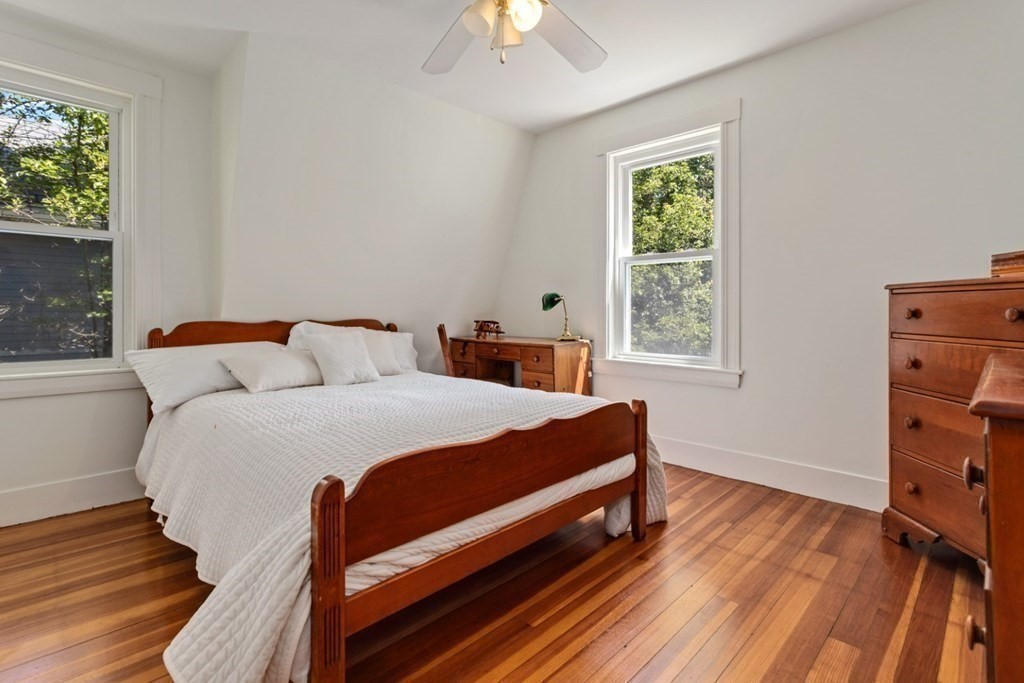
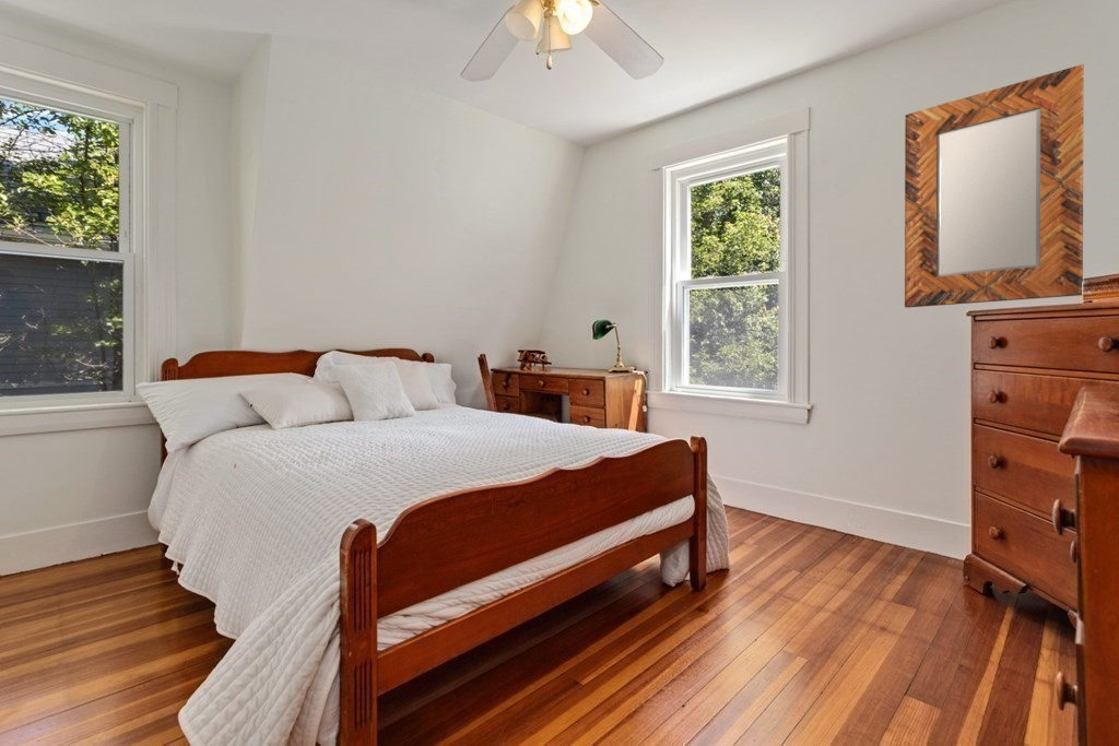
+ home mirror (986, 197)
